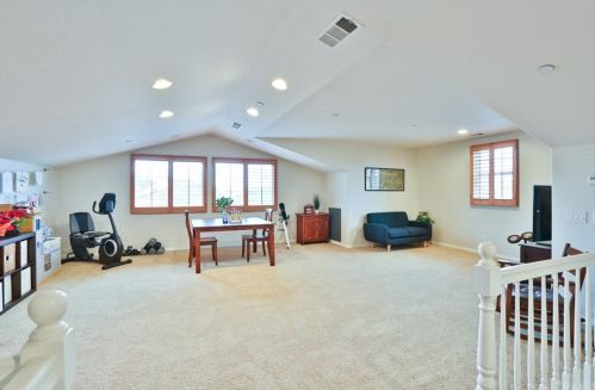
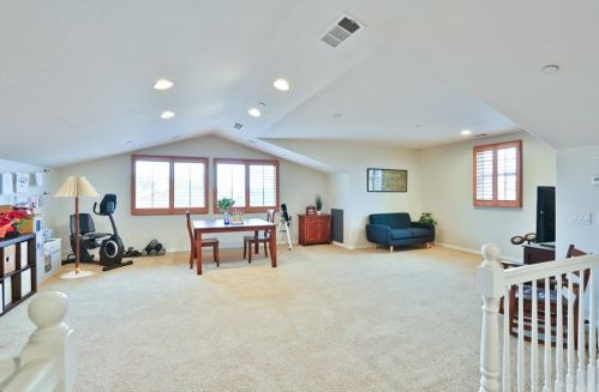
+ floor lamp (77, 225)
